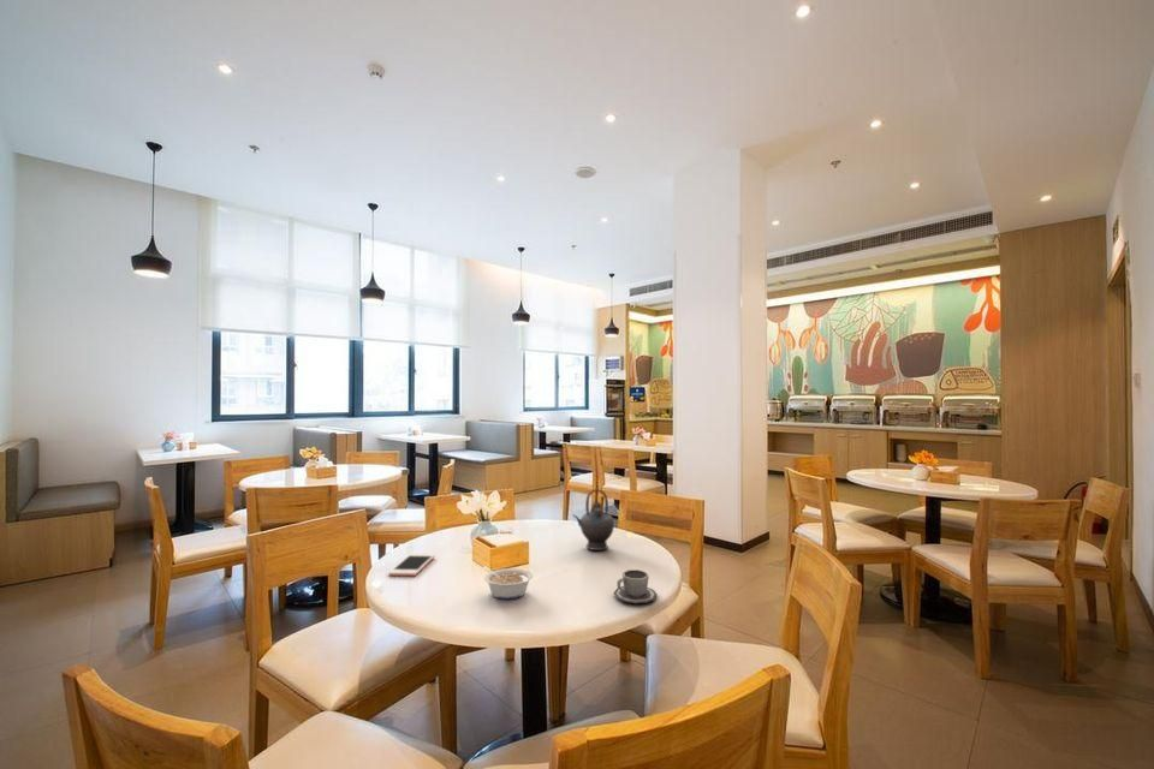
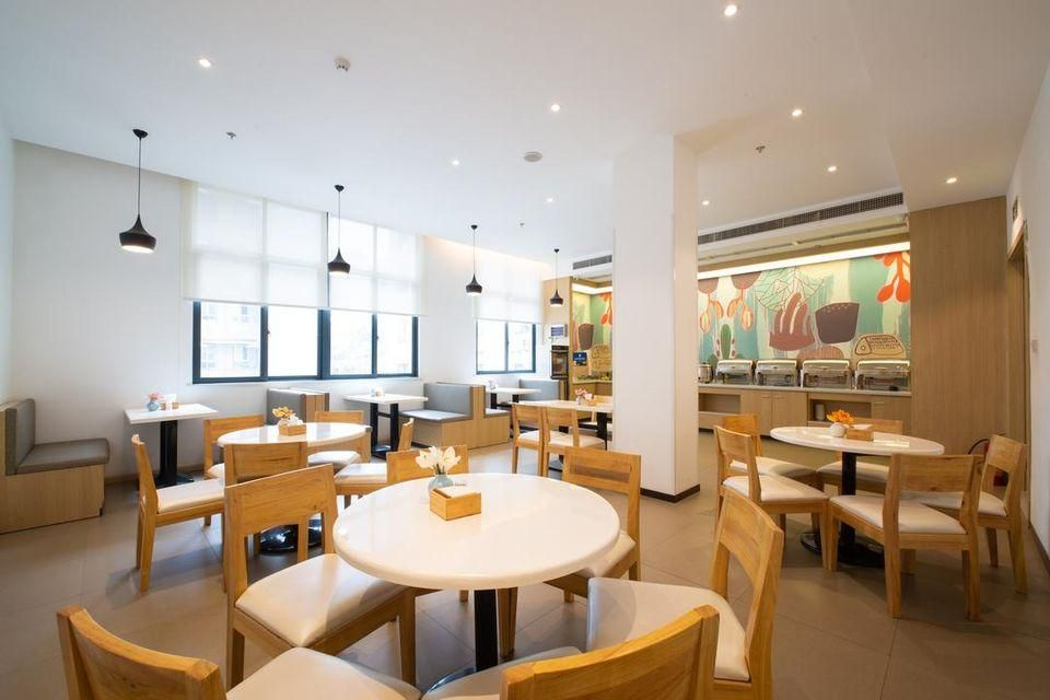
- cell phone (412, 564)
- teapot (593, 518)
- legume (506, 583)
- cup (635, 585)
